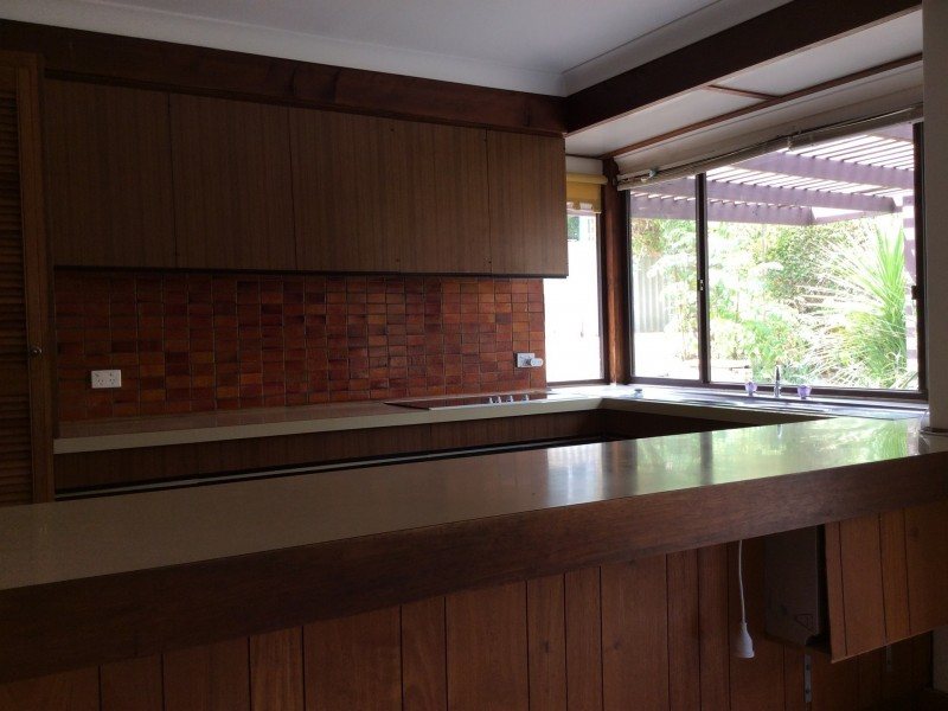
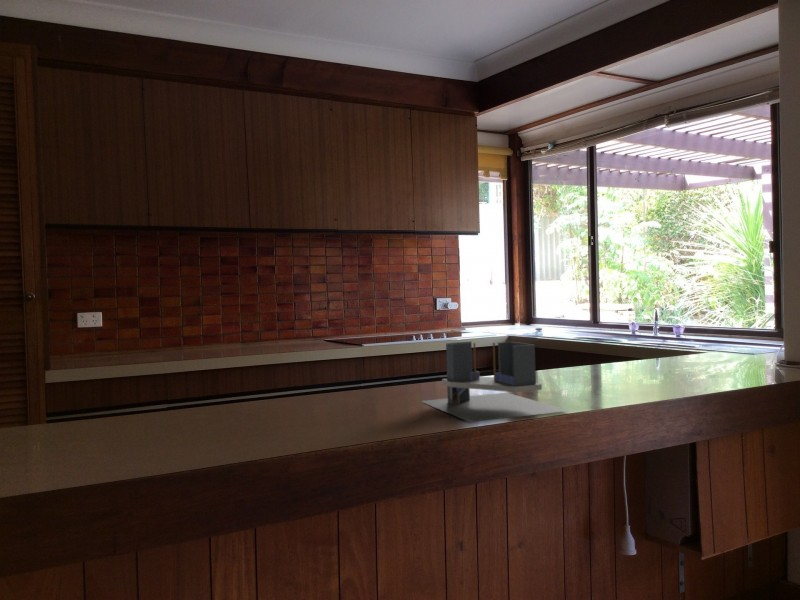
+ utensil holder (489, 377)
